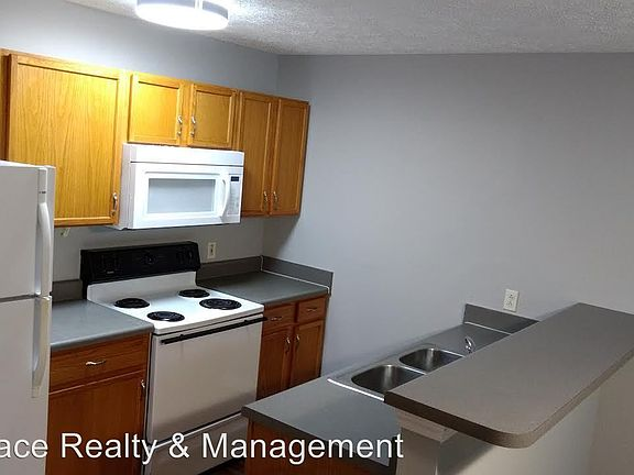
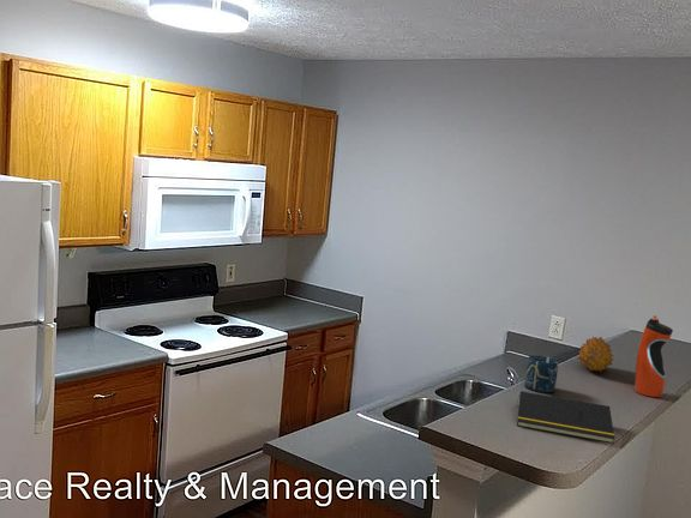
+ notepad (564, 415)
+ cup (543, 374)
+ fruit (595, 354)
+ water bottle (653, 355)
